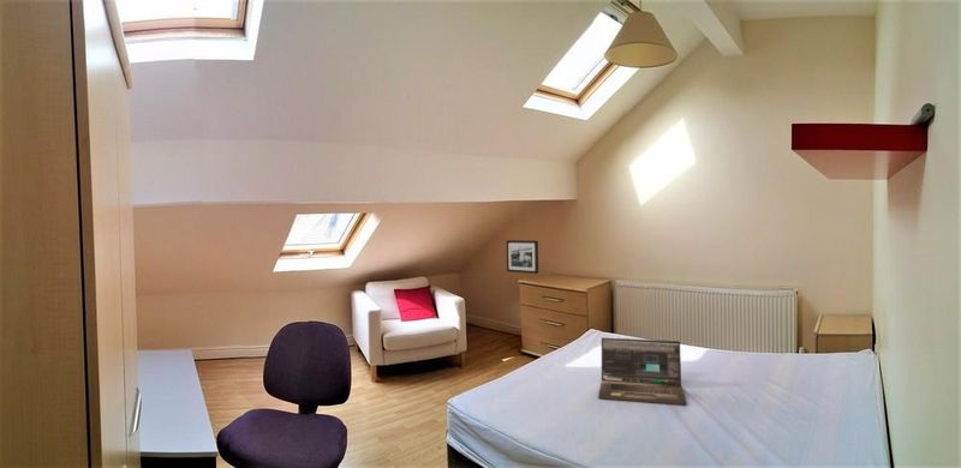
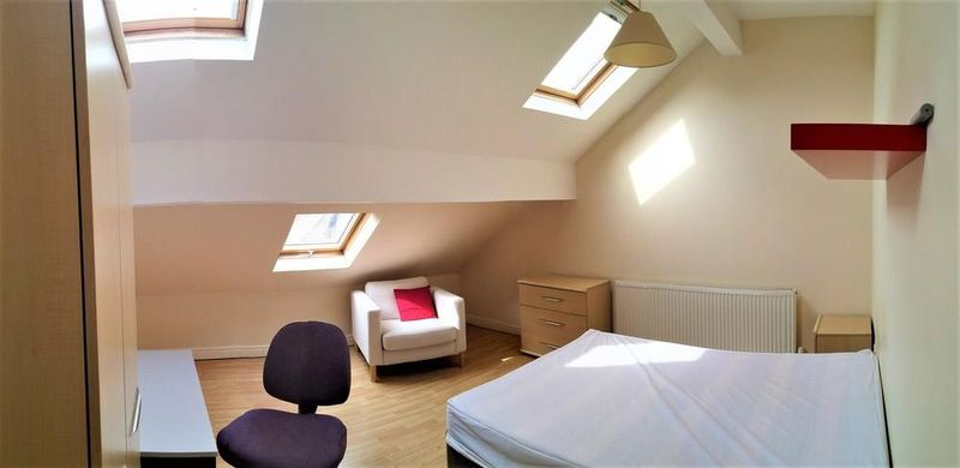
- laptop (640, 368)
- picture frame (521, 256)
